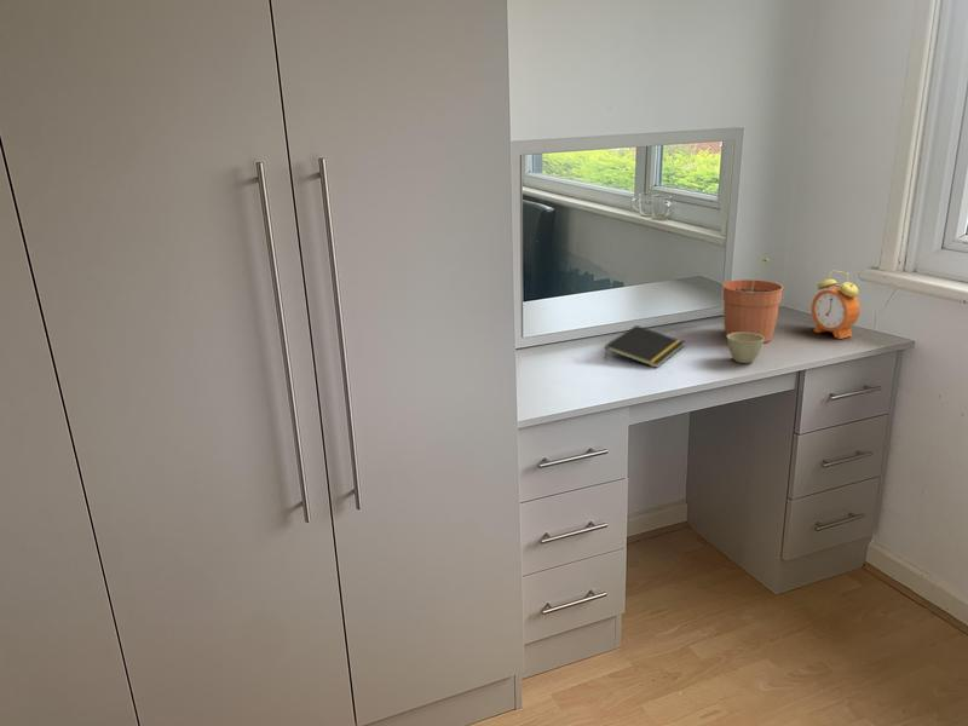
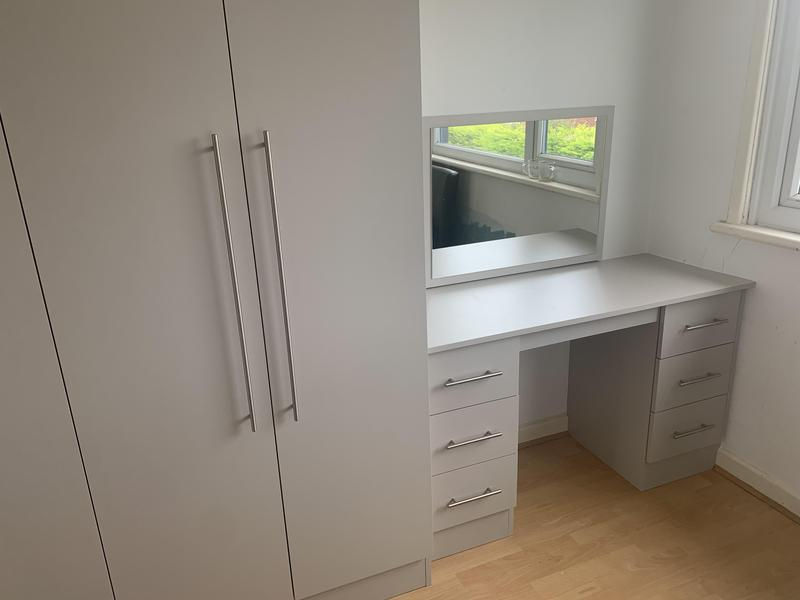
- alarm clock (835, 302)
- flower pot (744, 348)
- plant pot (751, 298)
- notepad (645, 345)
